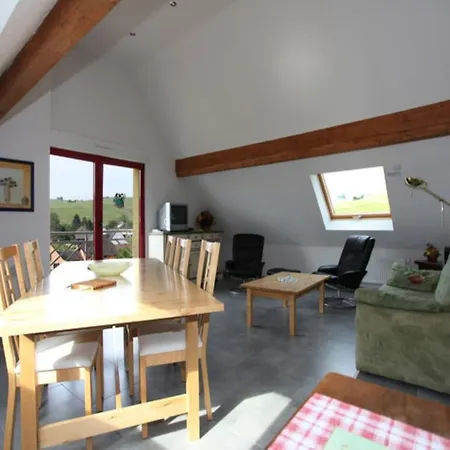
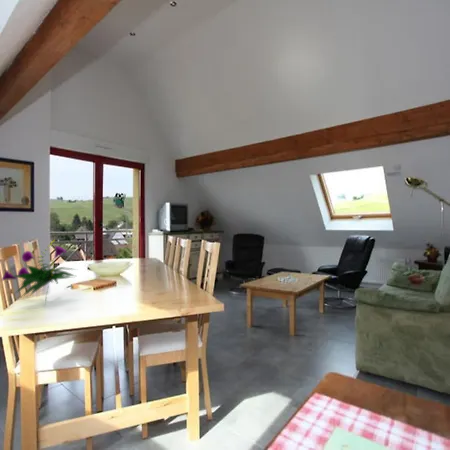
+ flower (42, 271)
